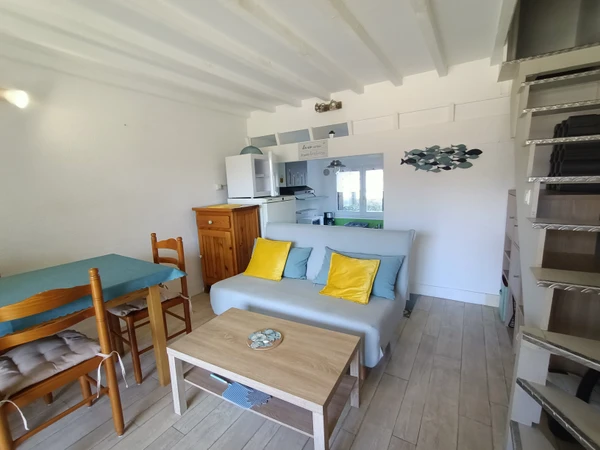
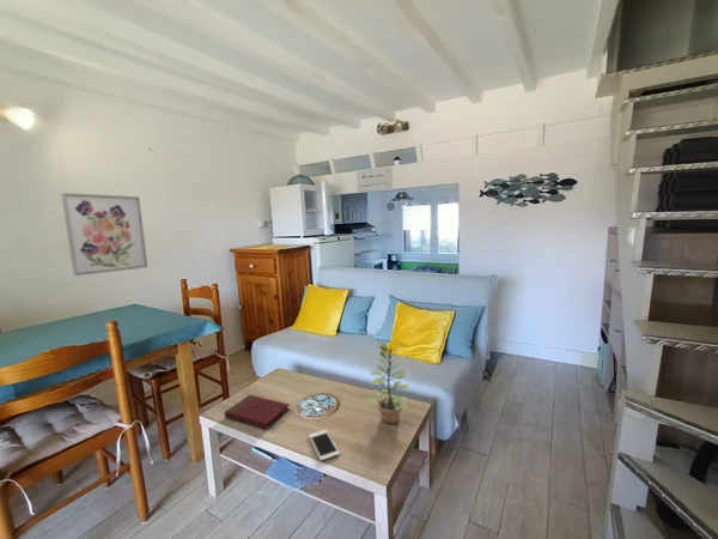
+ cell phone (323, 443)
+ book (257, 410)
+ plant (385, 380)
+ wall art (108, 234)
